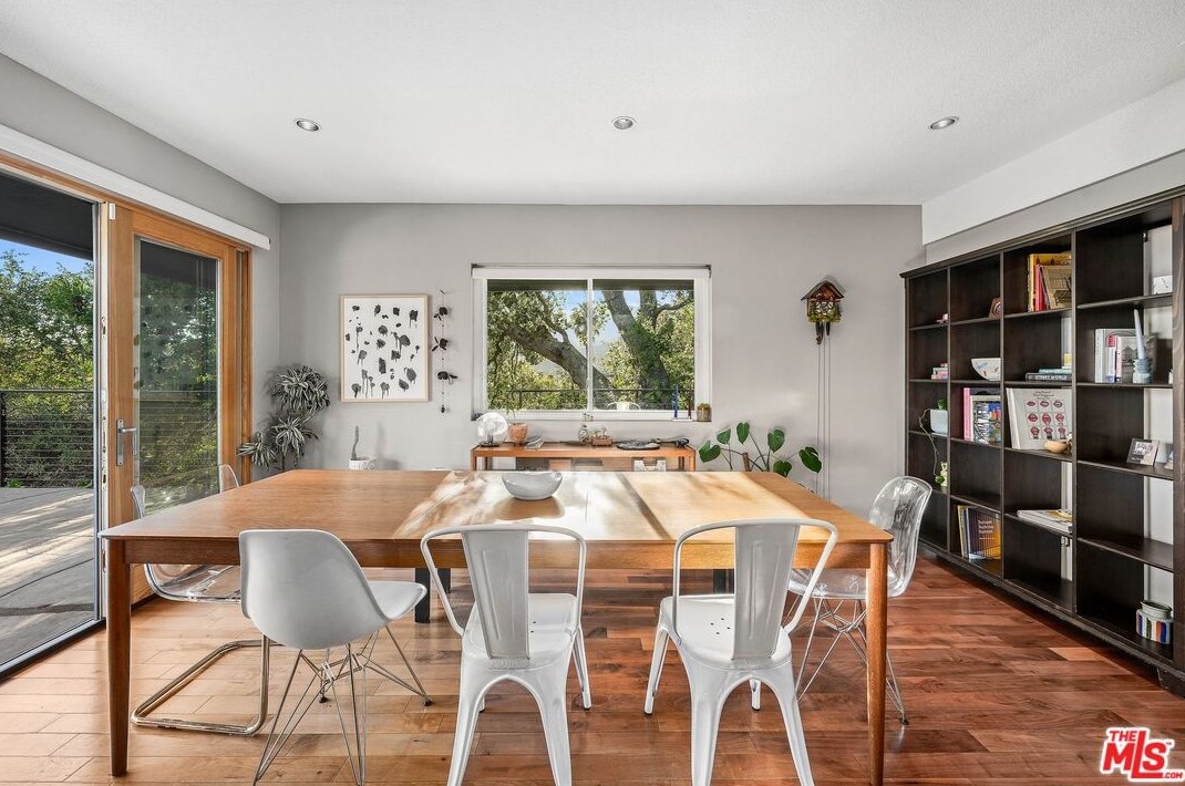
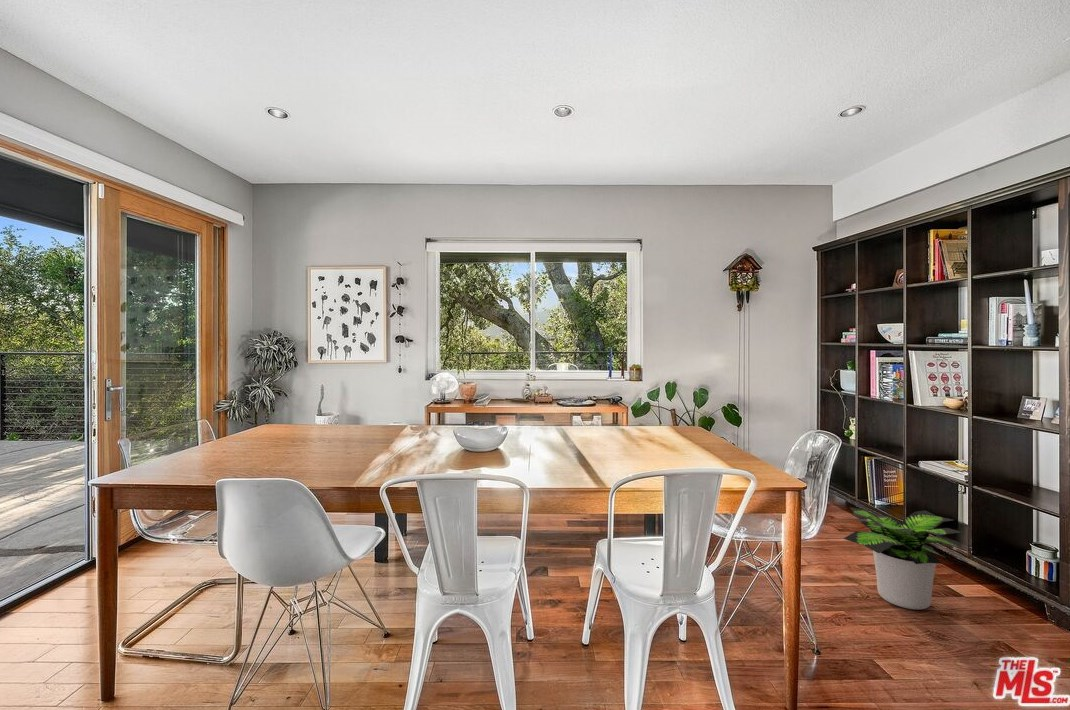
+ potted plant (895, 558)
